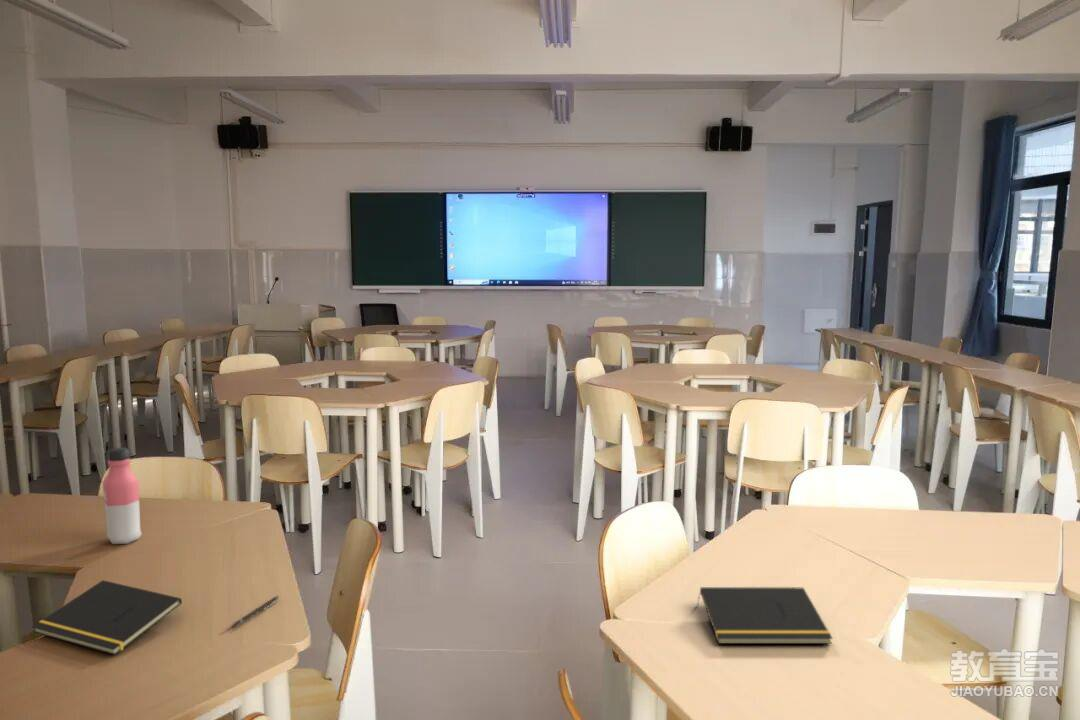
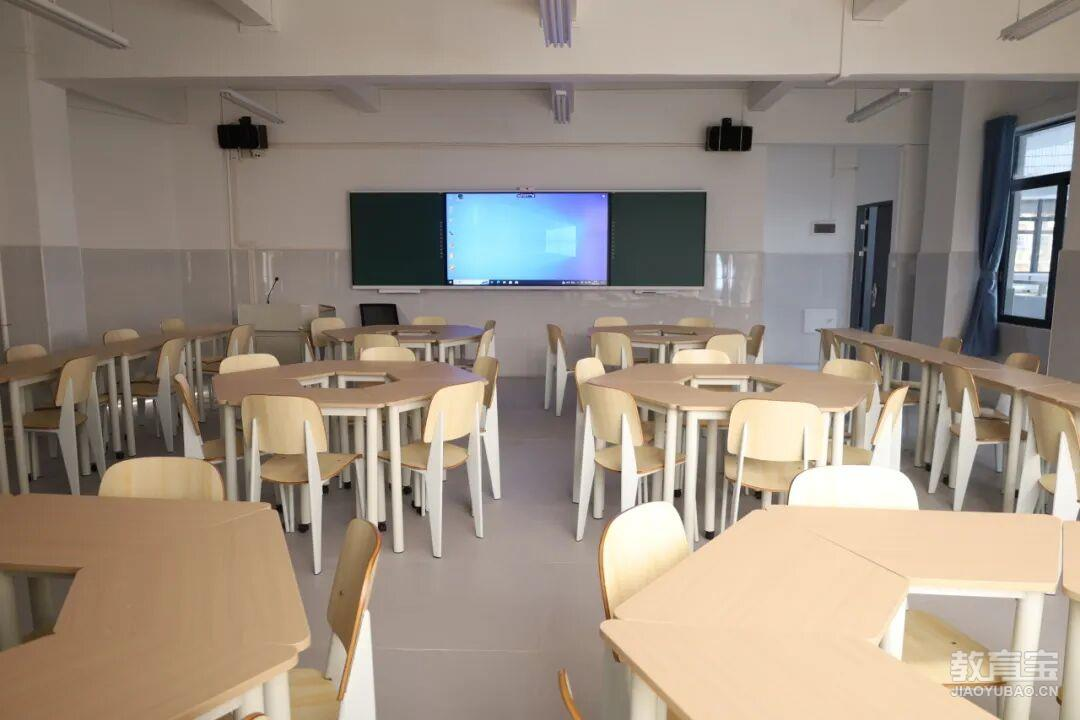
- pen (255, 611)
- water bottle (121, 494)
- notepad (108, 614)
- notepad (763, 614)
